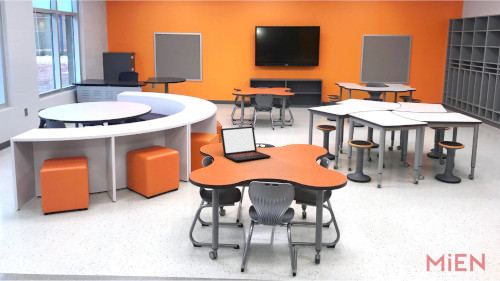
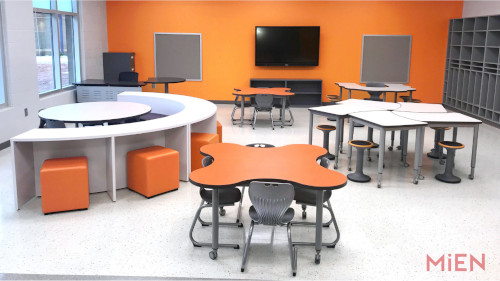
- laptop (245, 143)
